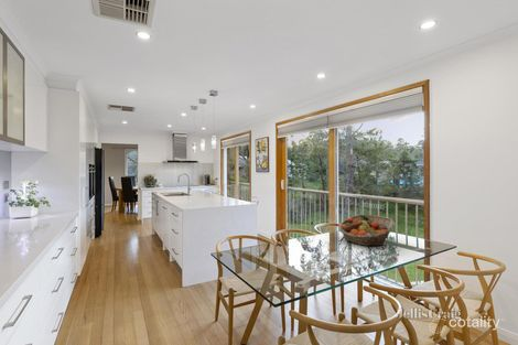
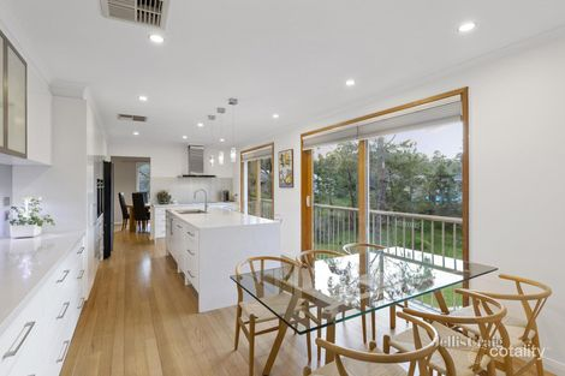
- fruit basket (365, 228)
